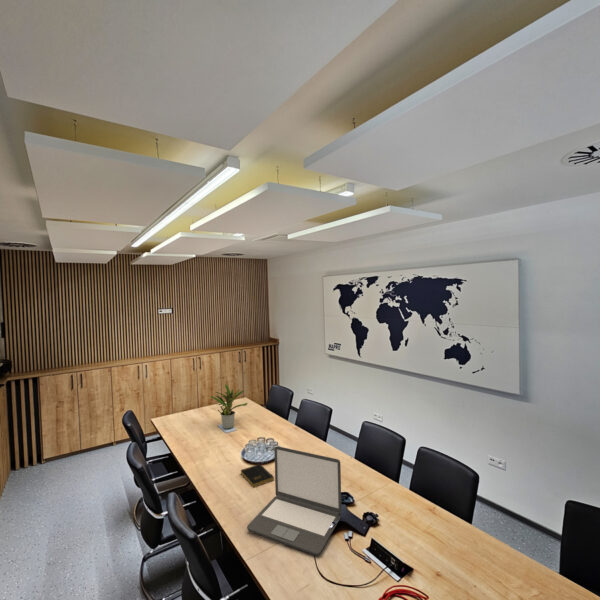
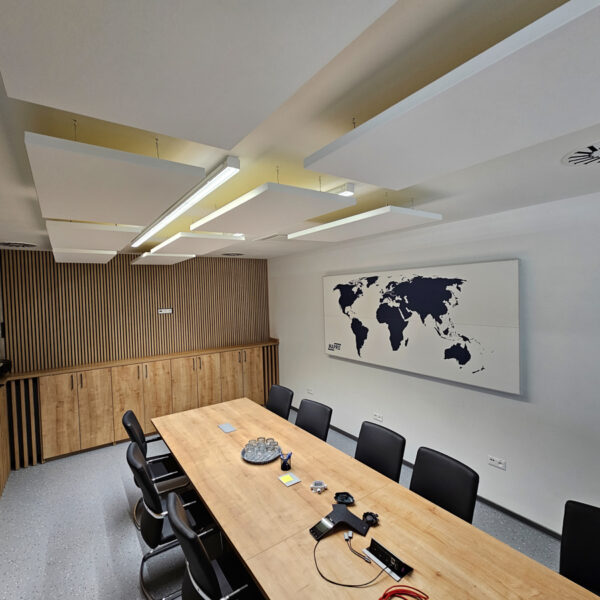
- book (256, 474)
- laptop (294, 494)
- potted plant (228, 406)
